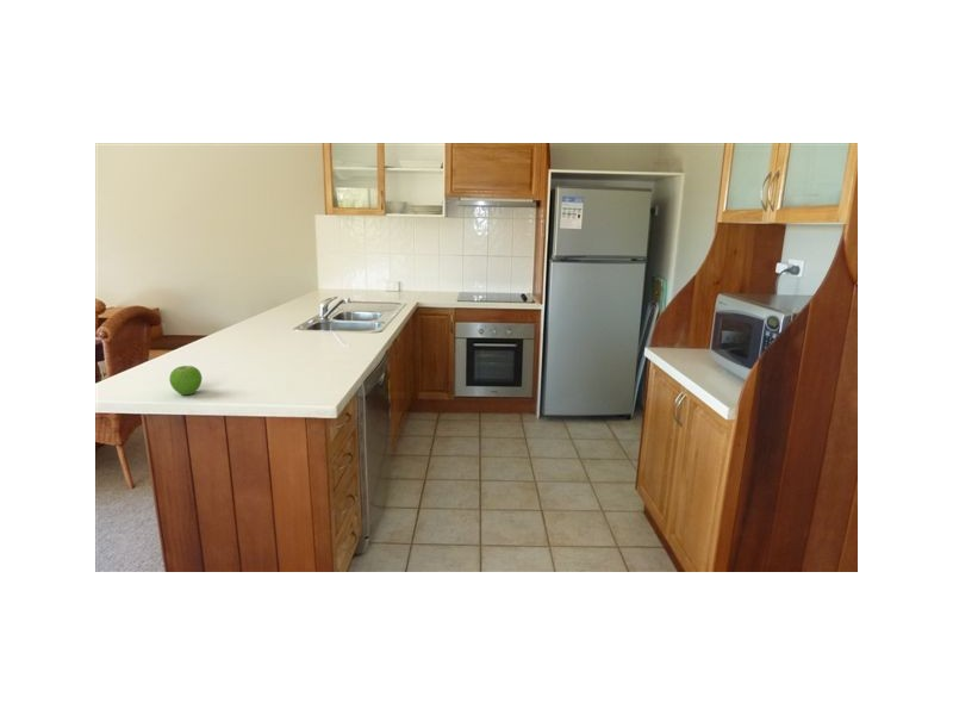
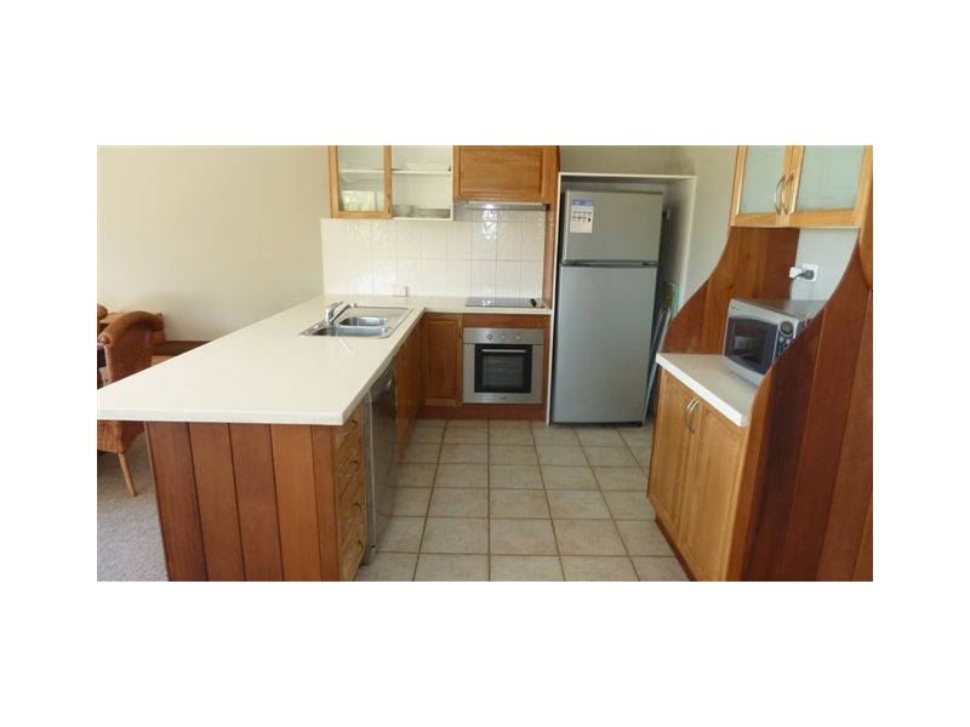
- fruit (186, 380)
